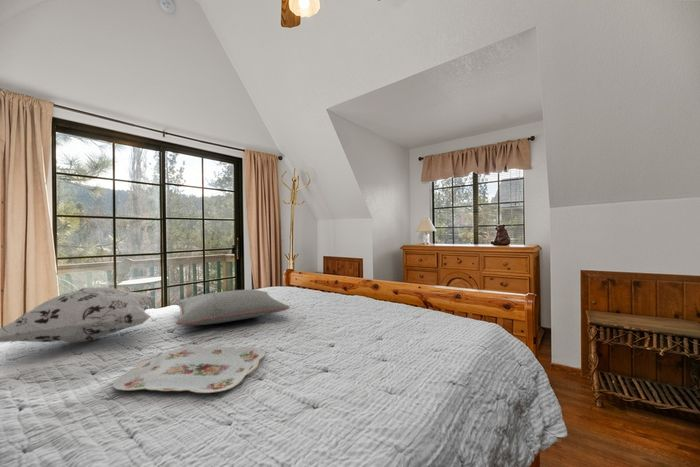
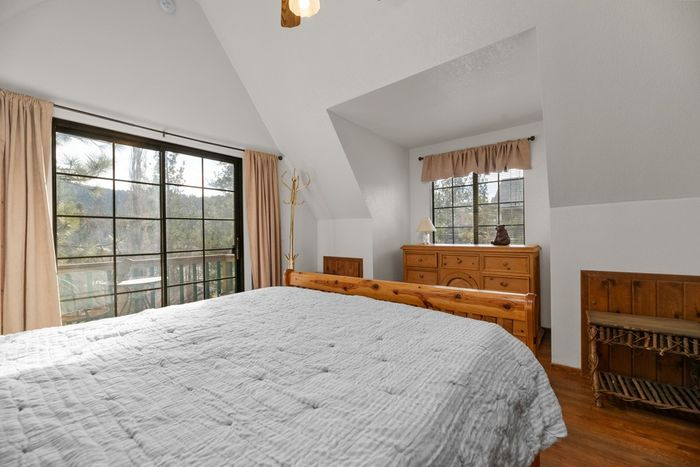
- pillow (230, 304)
- serving tray (197, 367)
- decorative pillow (88, 313)
